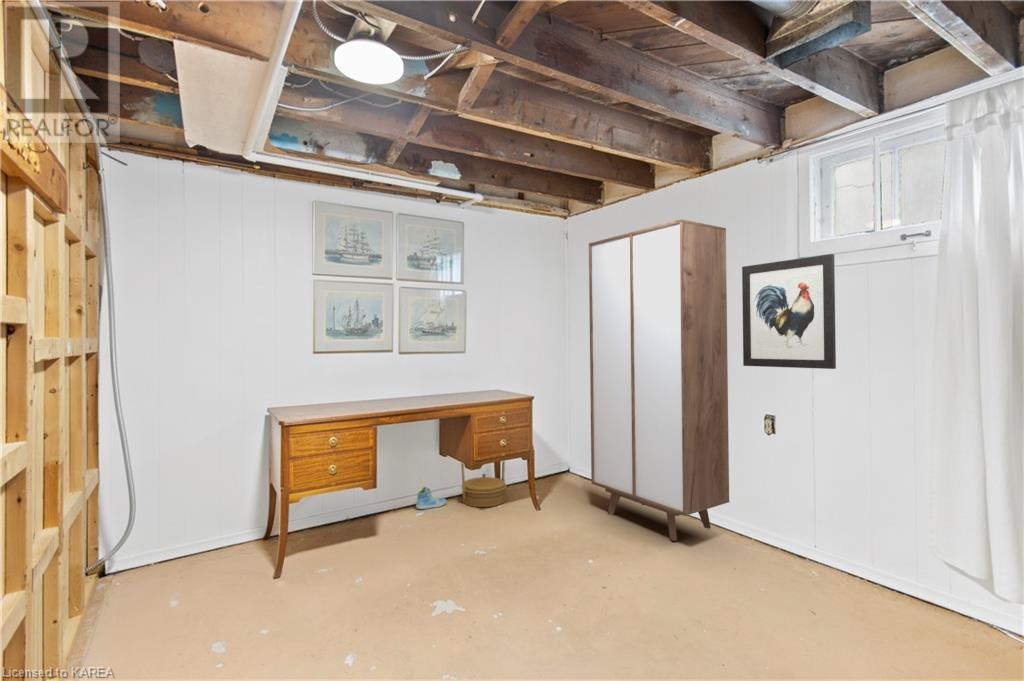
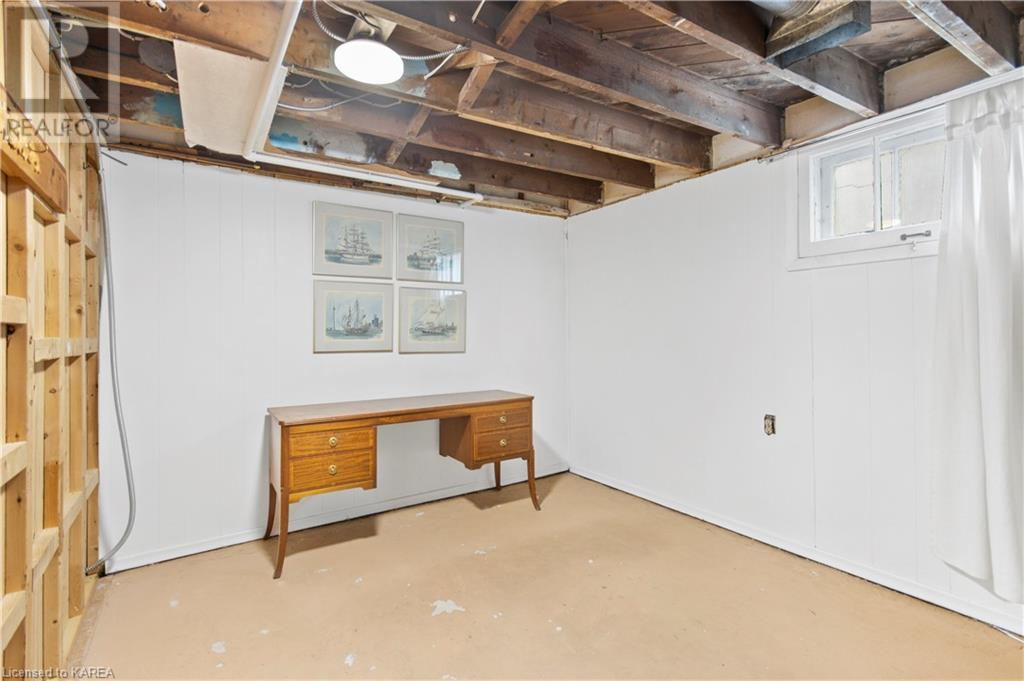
- wall art (785, 314)
- sneaker (431, 496)
- basket (483, 476)
- wardrobe (655, 378)
